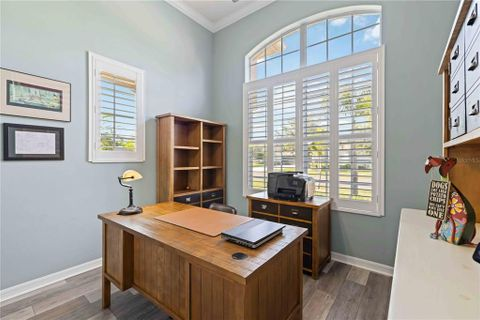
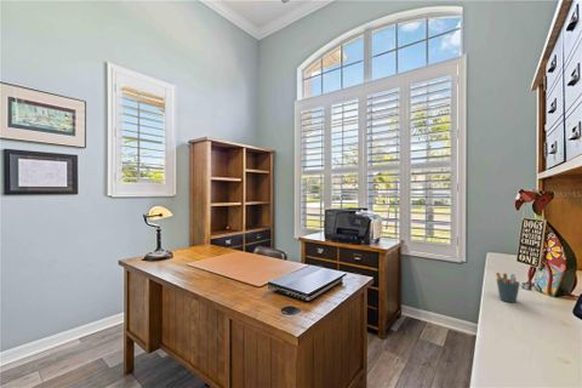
+ pen holder (507, 285)
